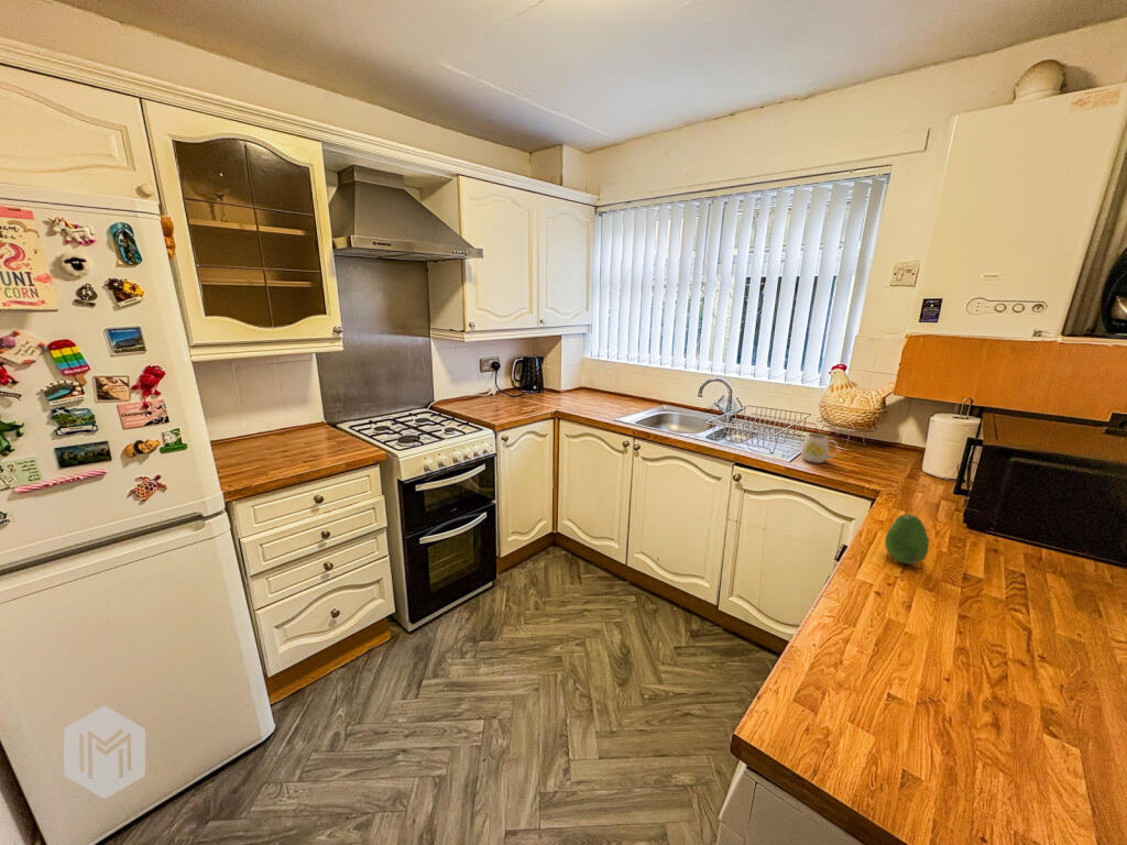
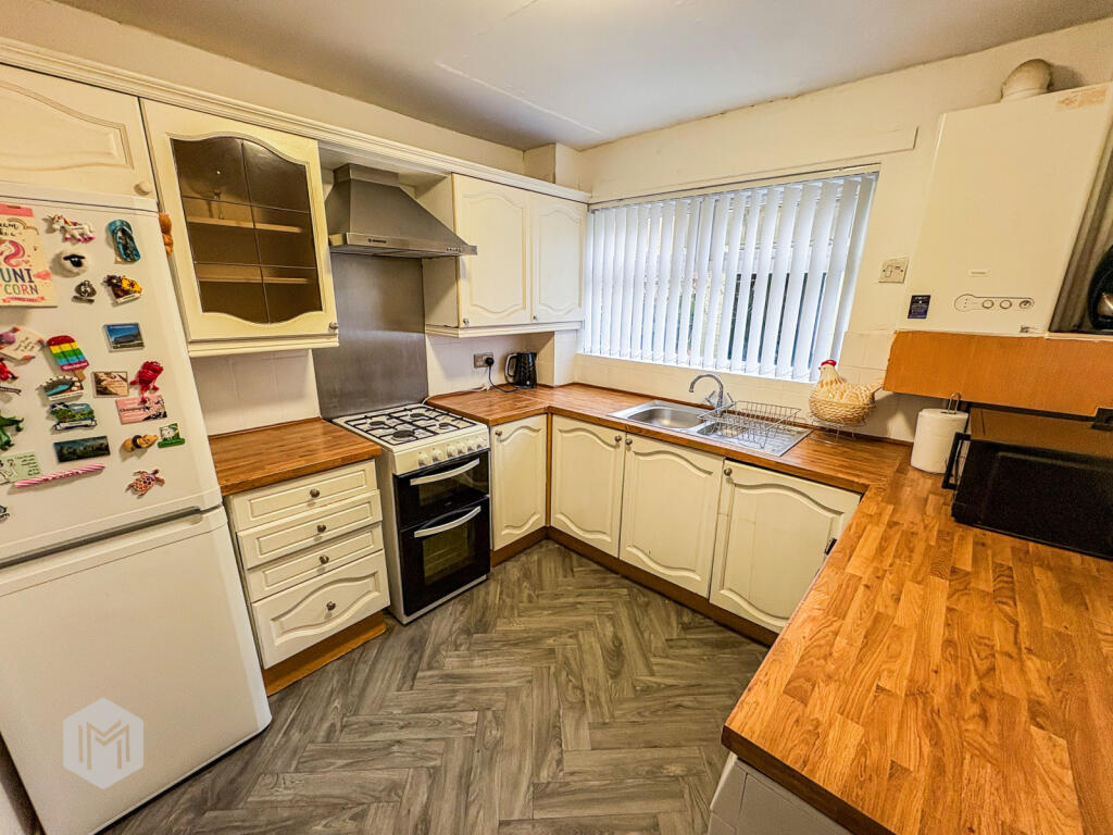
- fruit (907, 539)
- mug (819, 448)
